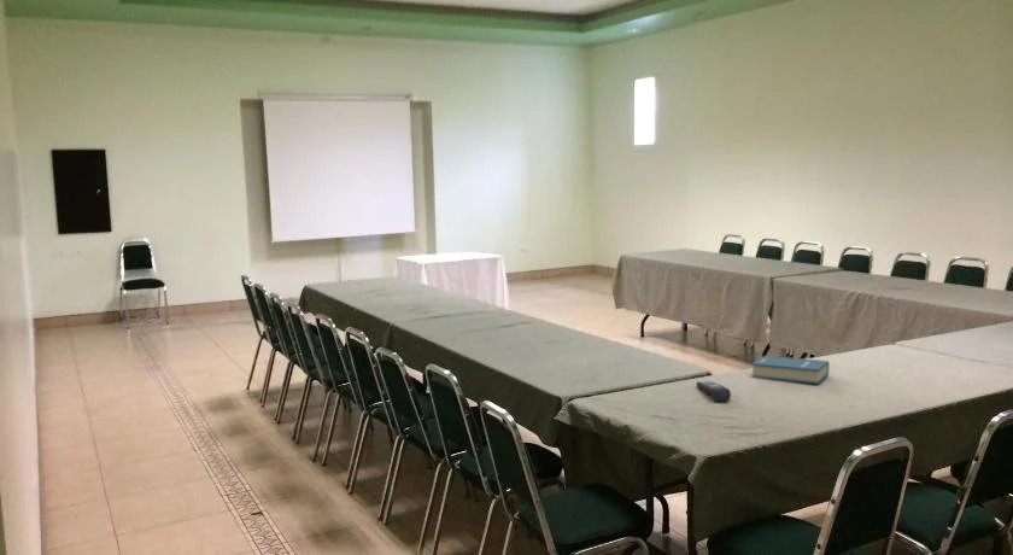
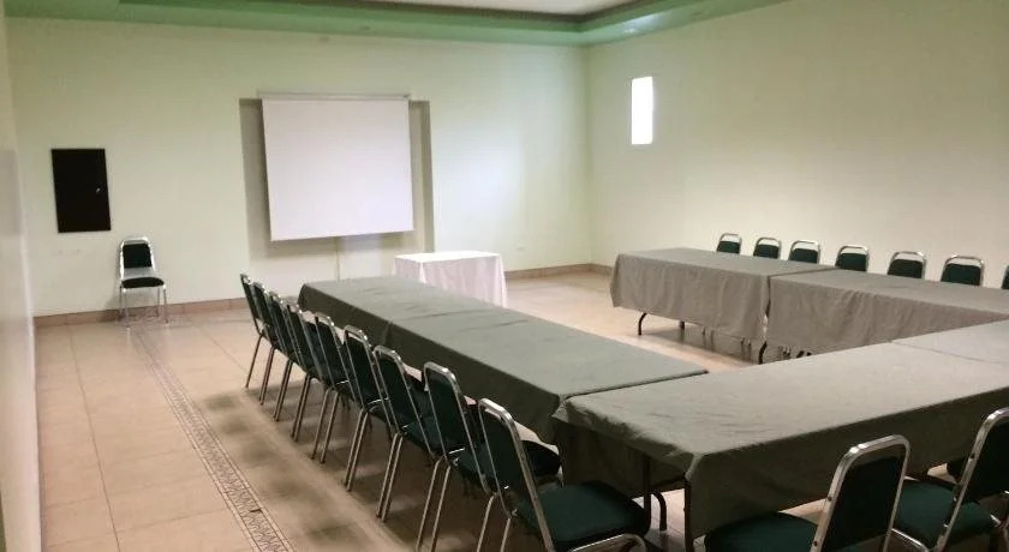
- remote control (713, 388)
- hardback book (790, 368)
